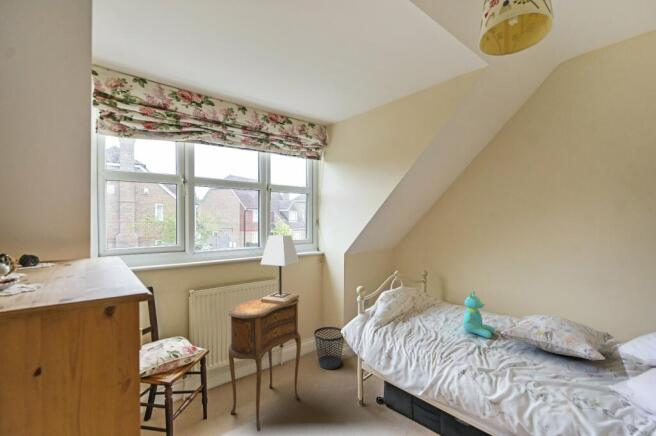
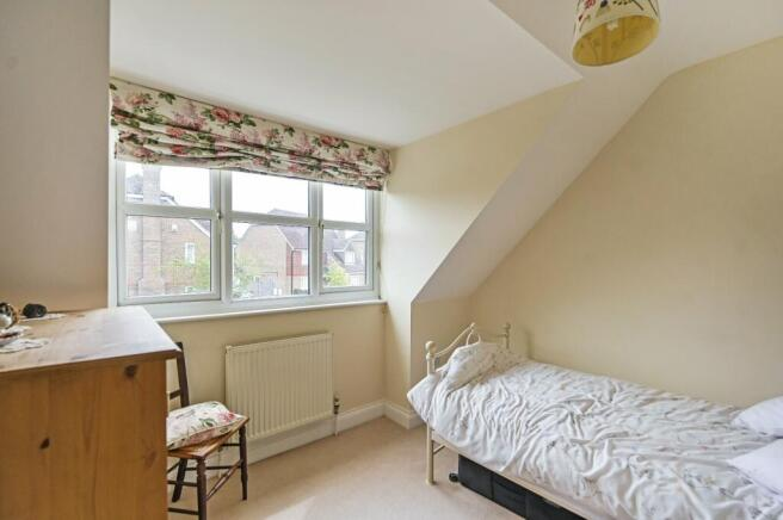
- lamp (280, 267)
- teddy bear (478, 312)
- side table (263, 354)
- decorative pillow (556, 334)
- wastebasket (329, 348)
